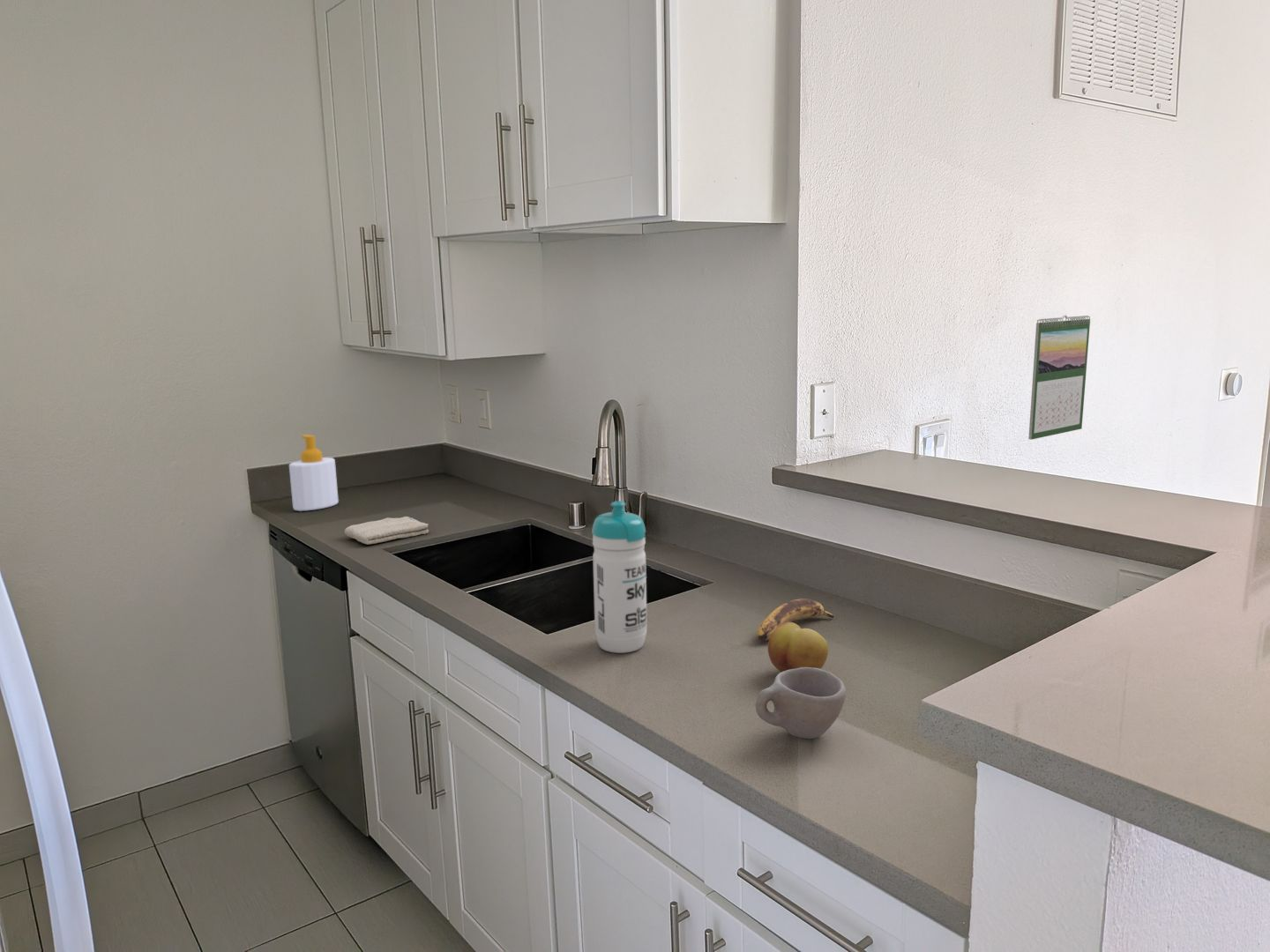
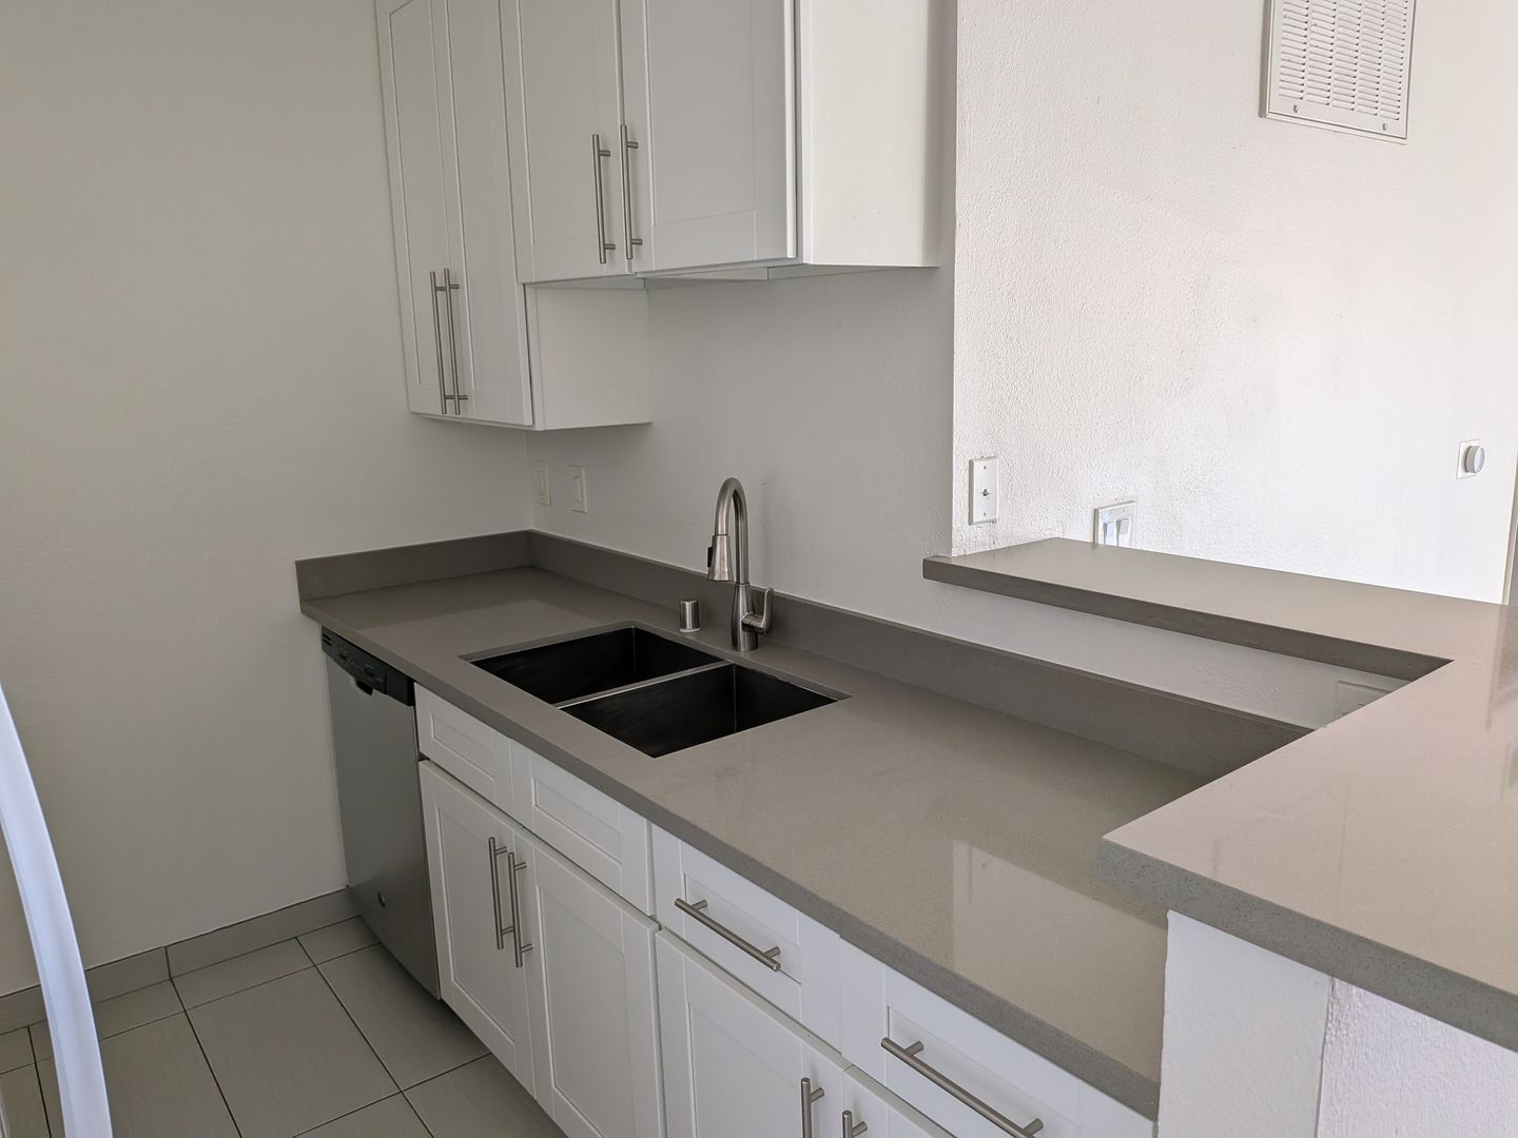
- calendar (1060, 375)
- washcloth (387, 529)
- fruit (797, 651)
- cup (799, 708)
- banana (789, 617)
- water bottle (619, 574)
- soap bottle (312, 472)
